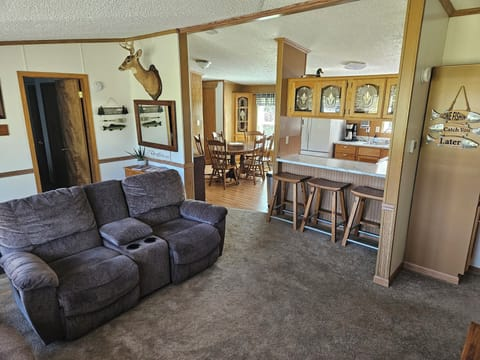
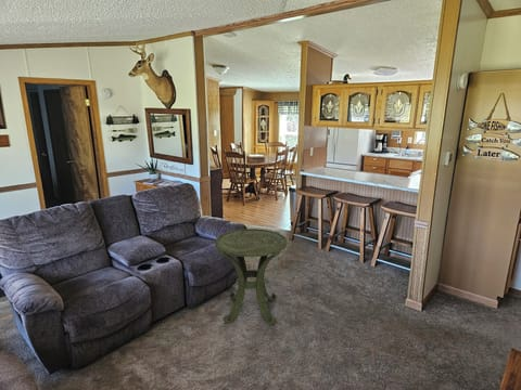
+ side table (251, 275)
